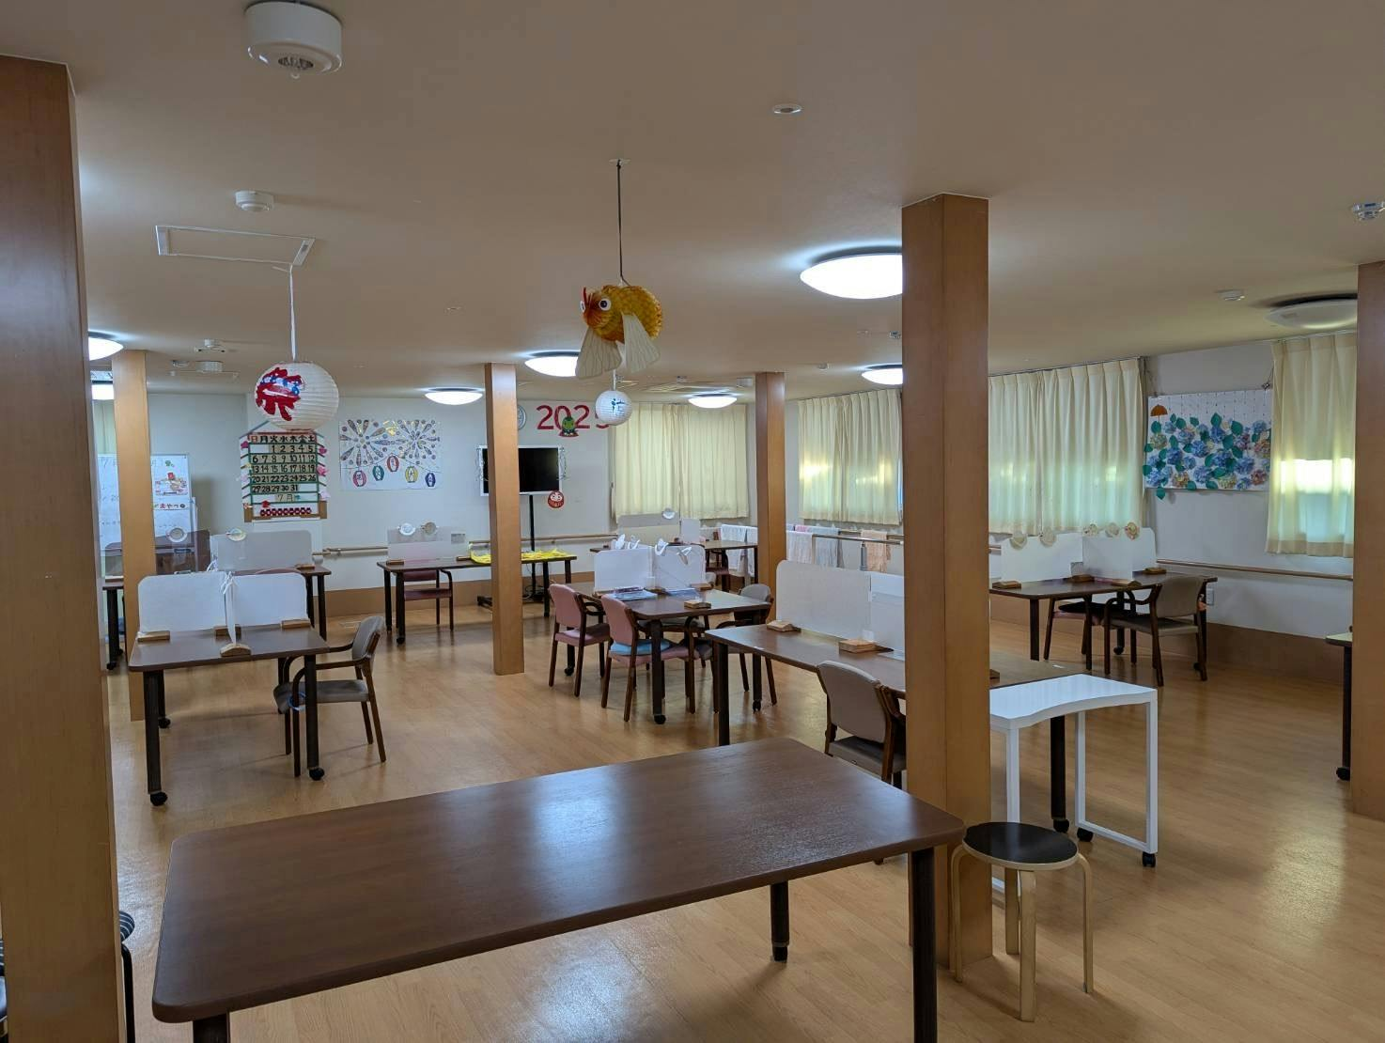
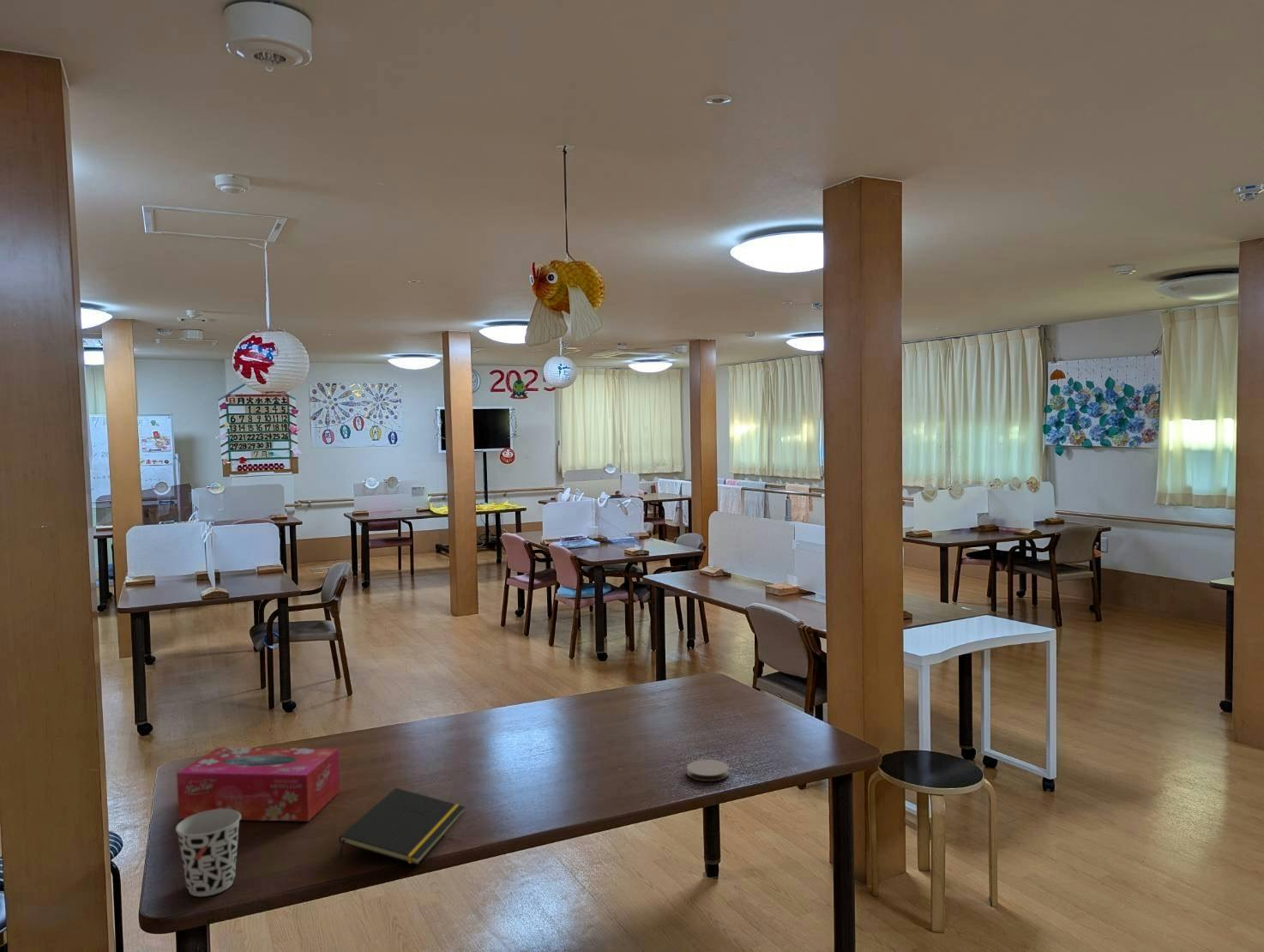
+ notepad (406, 823)
+ tissue box (261, 782)
+ cup (209, 853)
+ coaster (707, 769)
